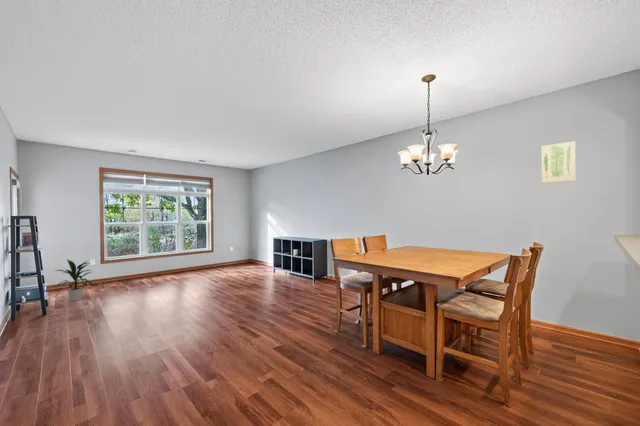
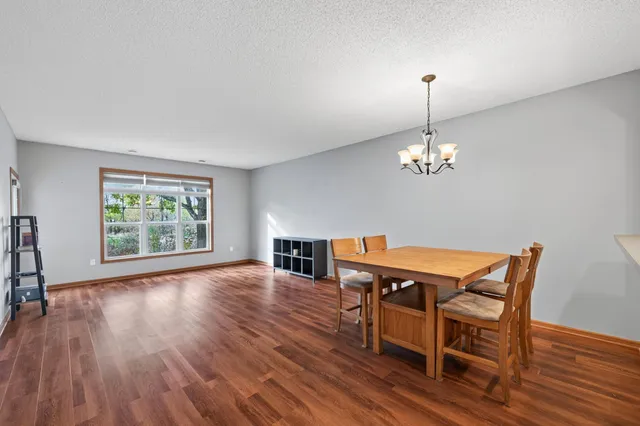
- indoor plant (77, 279)
- wall art (558, 163)
